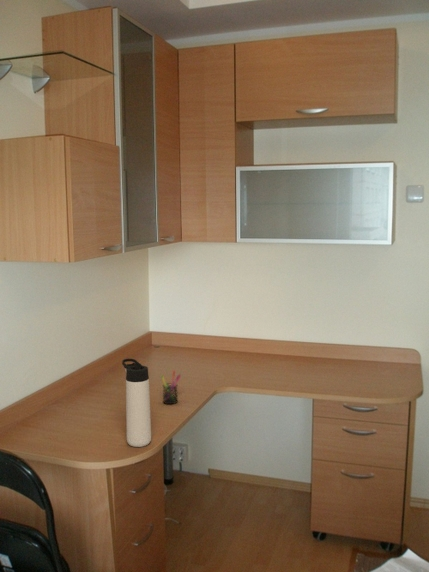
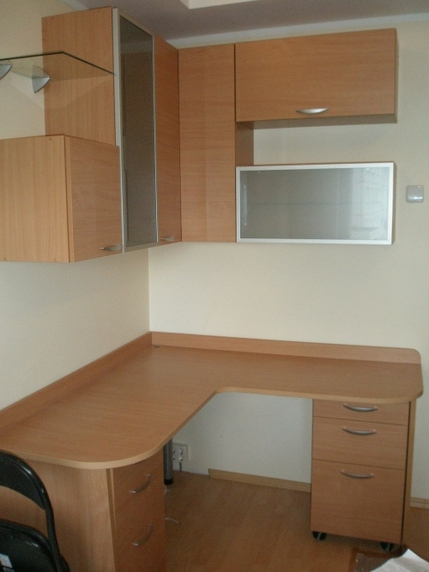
- pen holder (169, 386)
- thermos bottle (135, 402)
